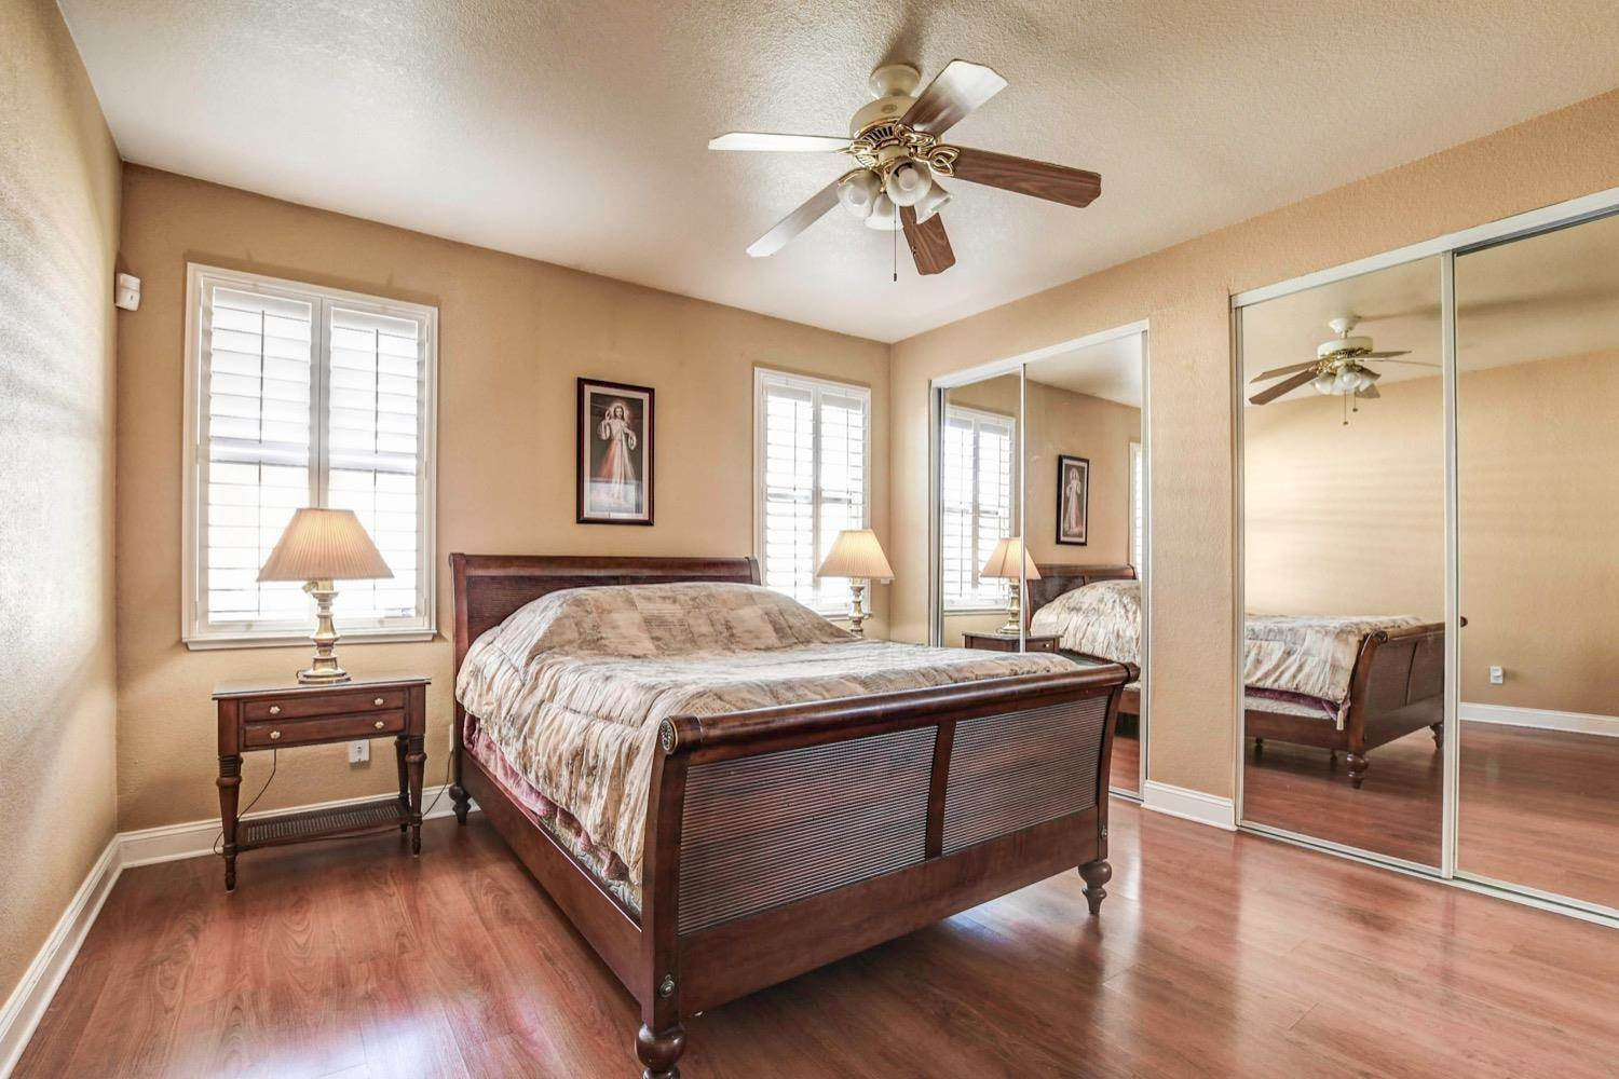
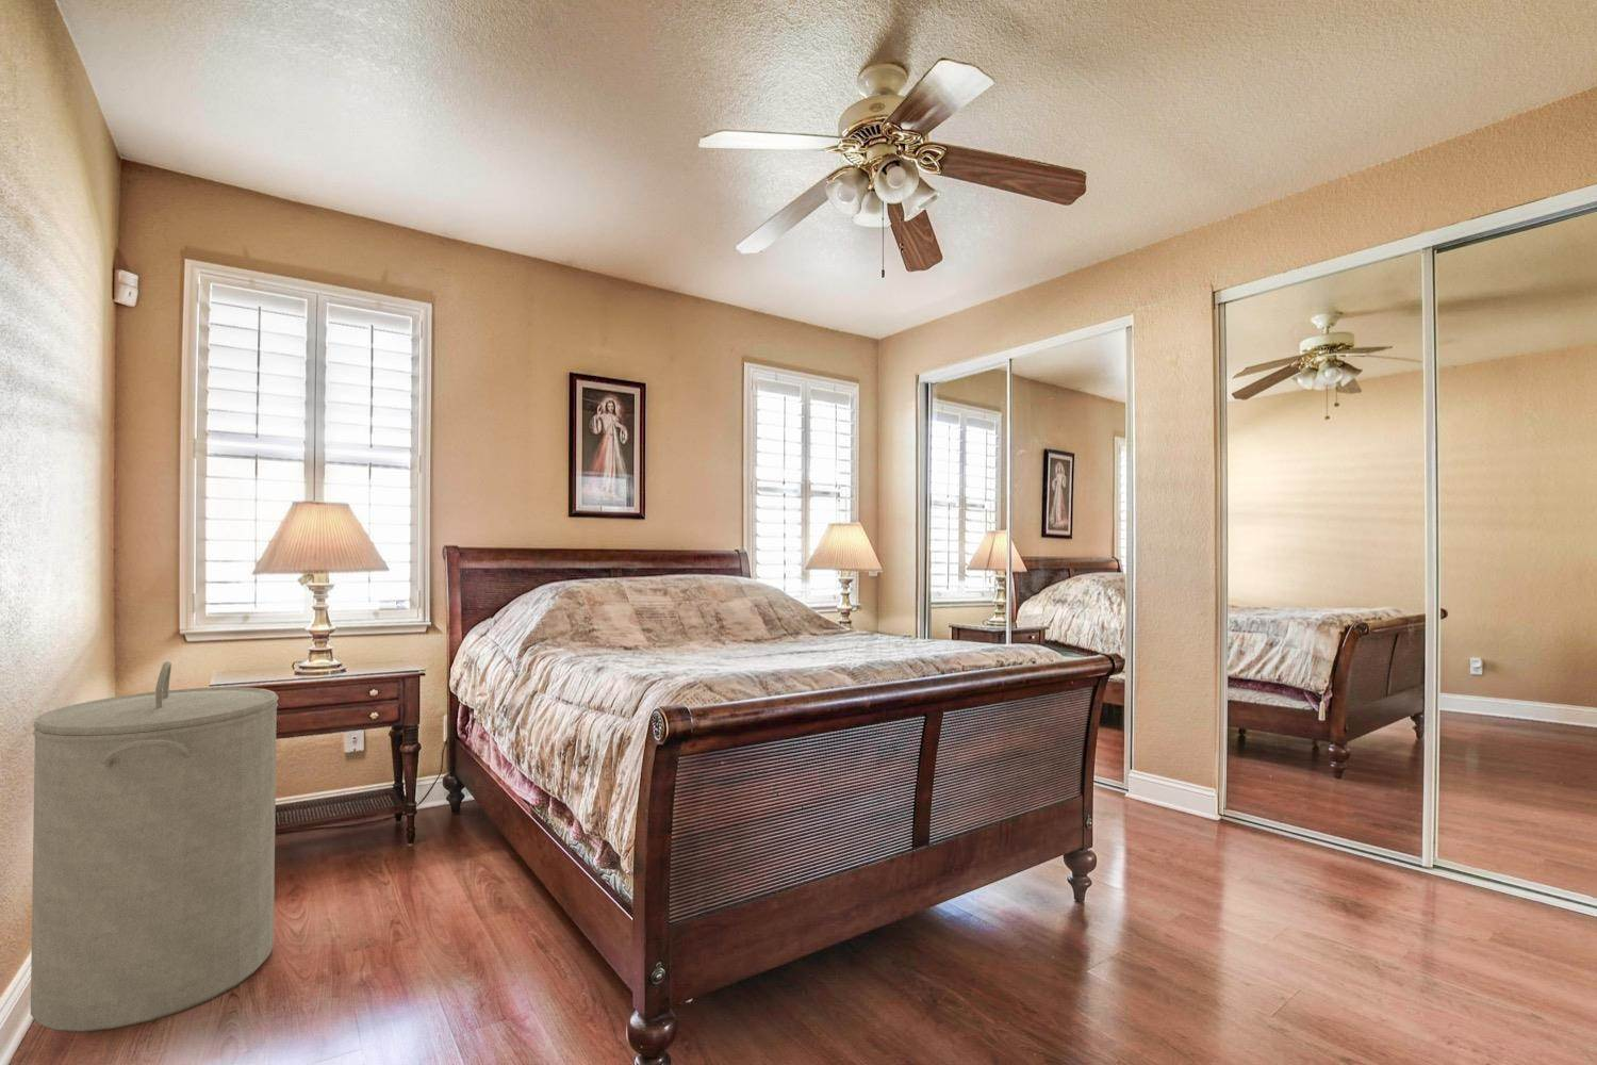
+ laundry hamper (164, 818)
